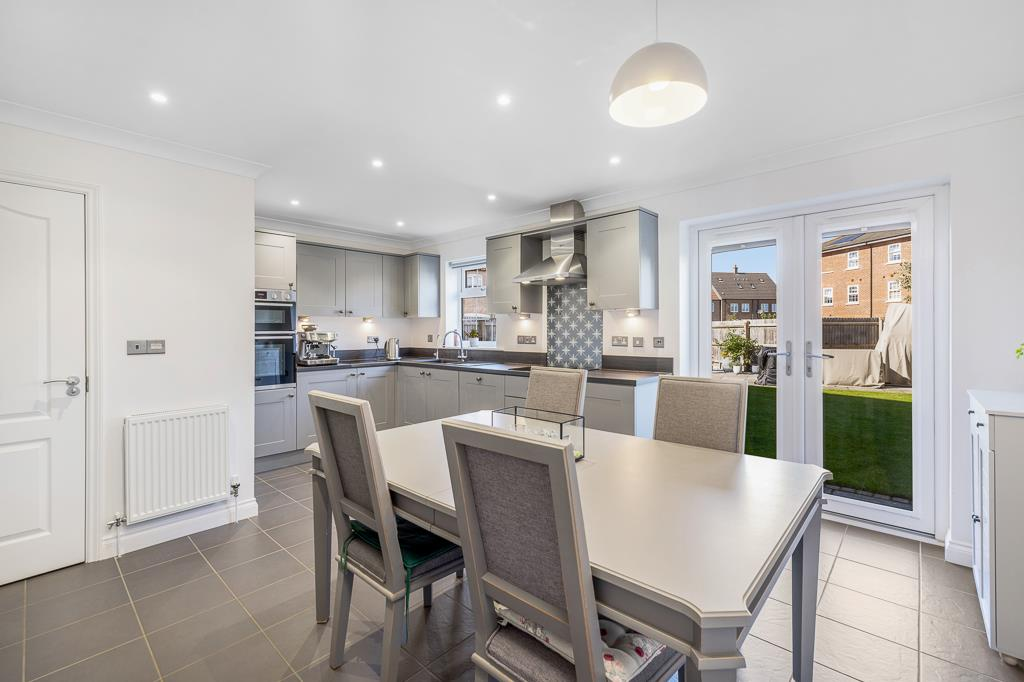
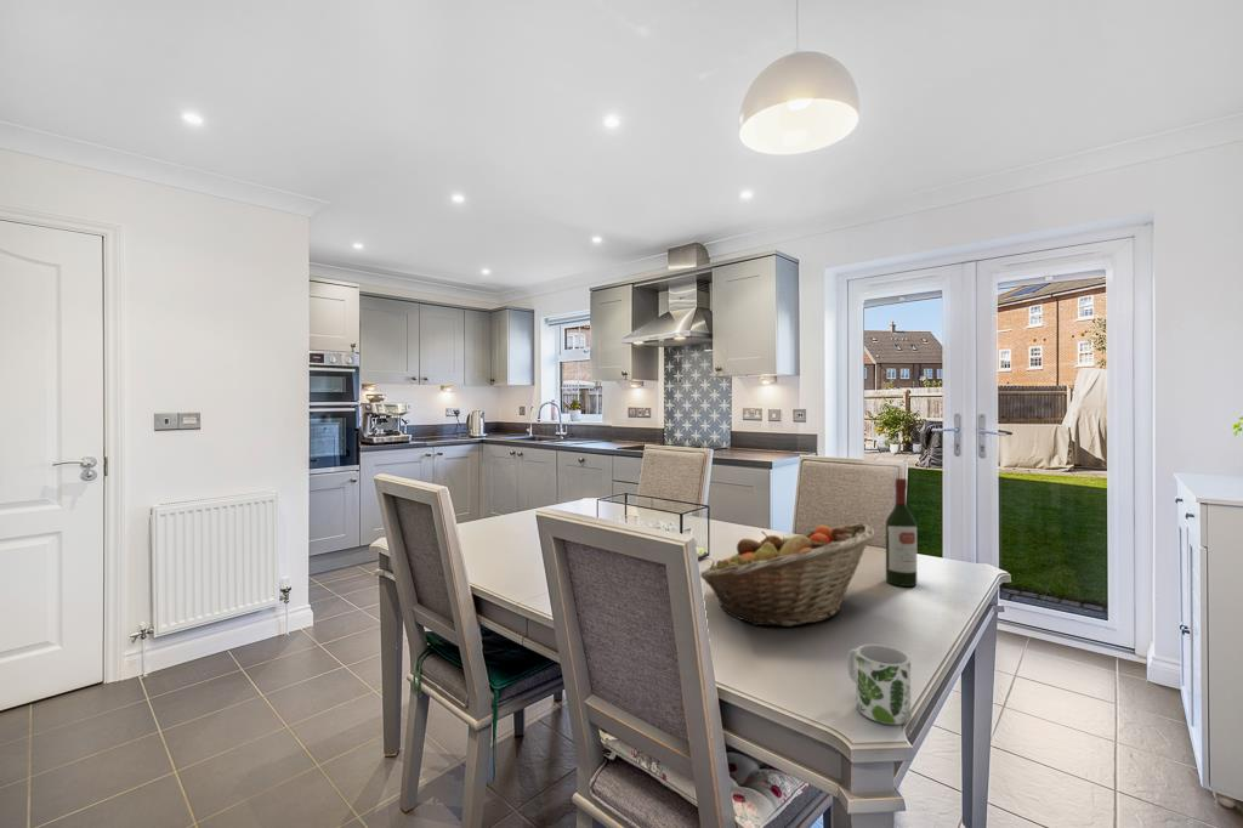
+ mug (874, 677)
+ wine bottle (901, 531)
+ fruit basket (788, 565)
